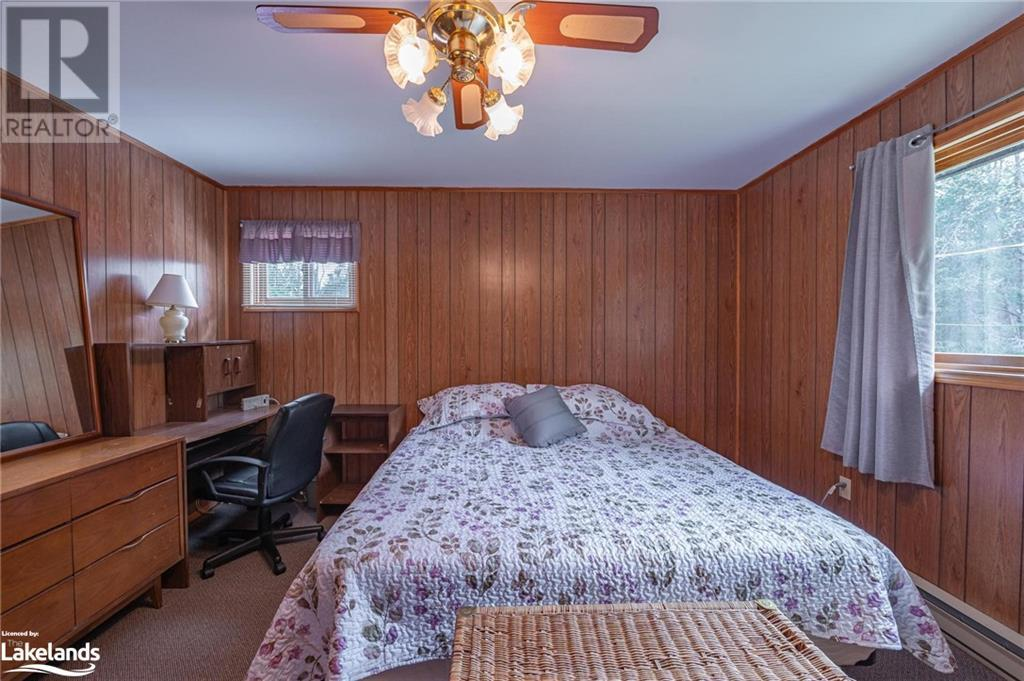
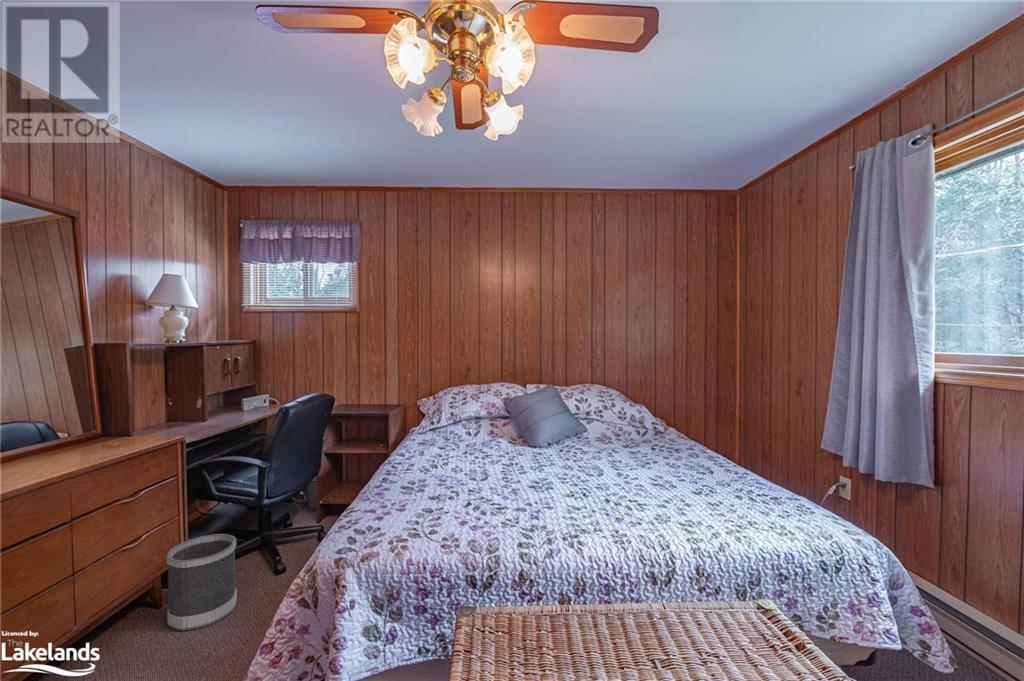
+ wastebasket (203, 579)
